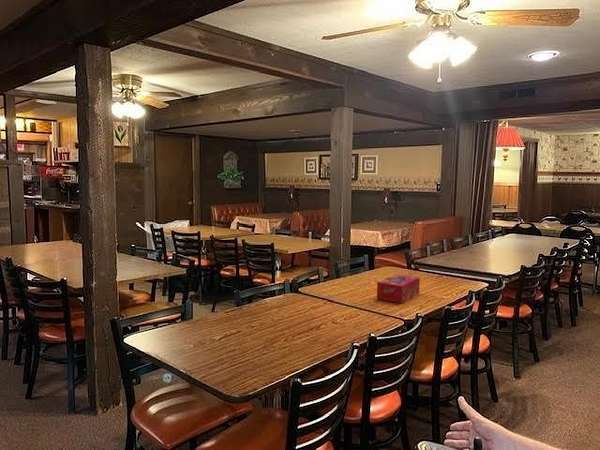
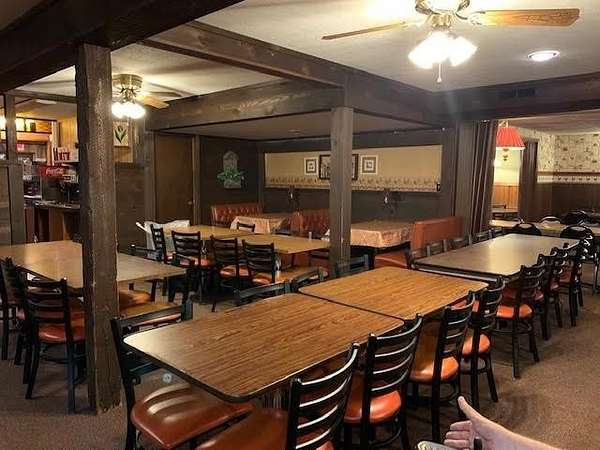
- tissue box (398, 287)
